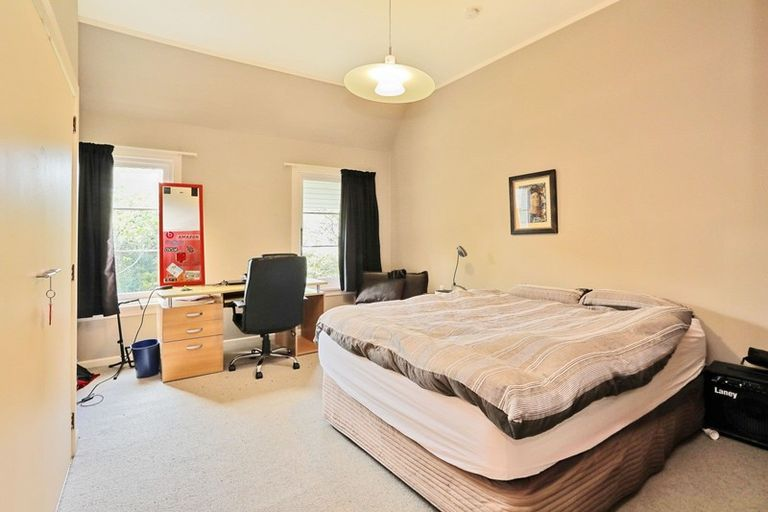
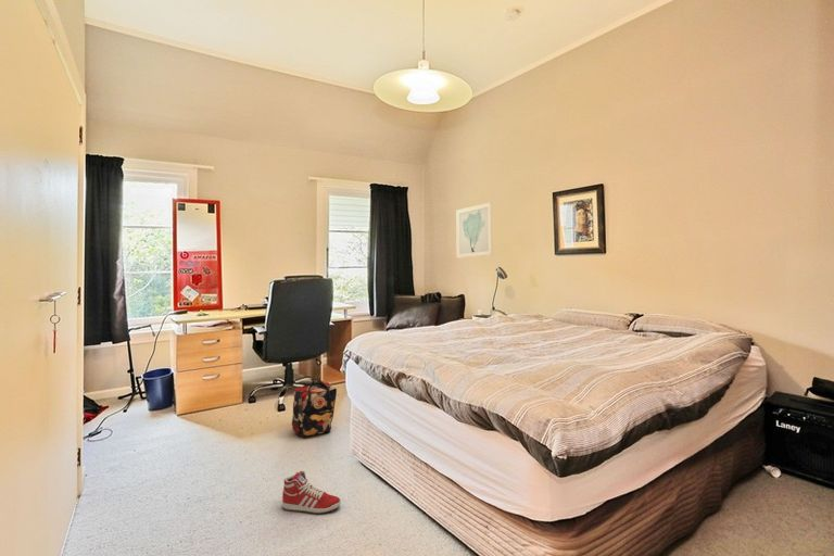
+ sneaker (311, 490)
+ backpack (313, 405)
+ wall art (472, 231)
